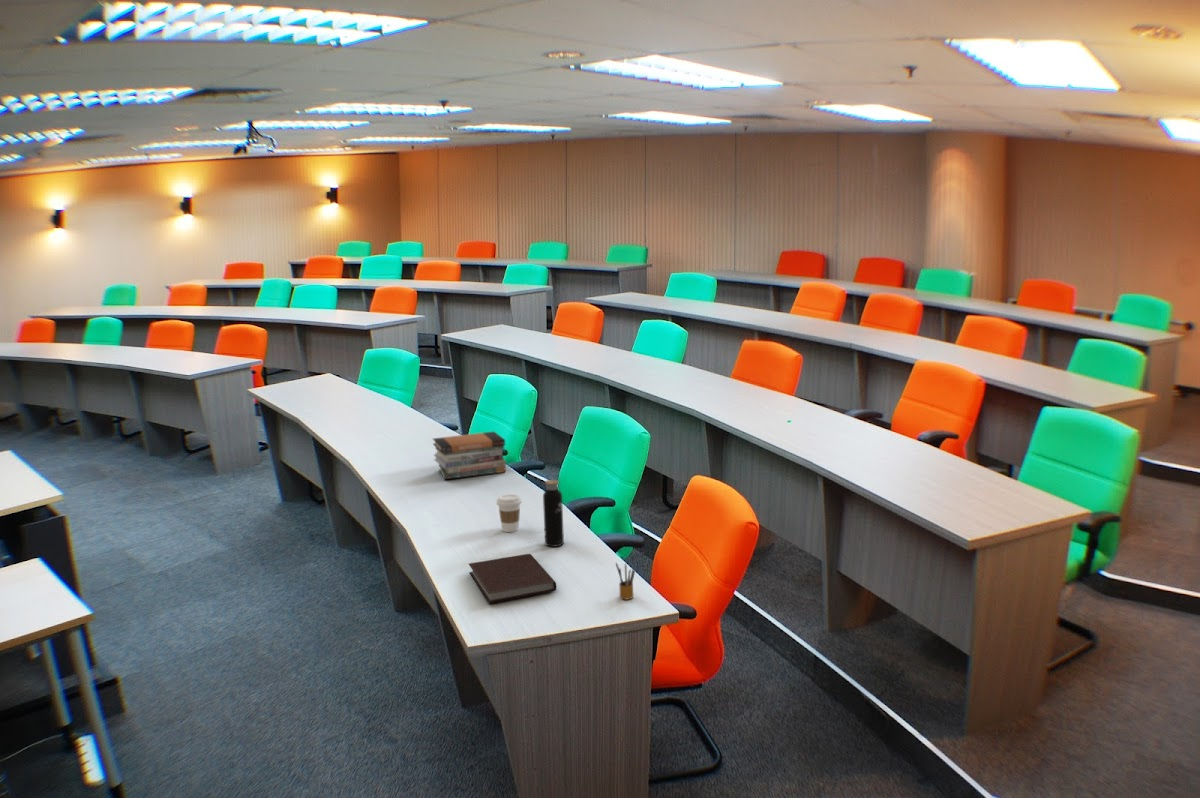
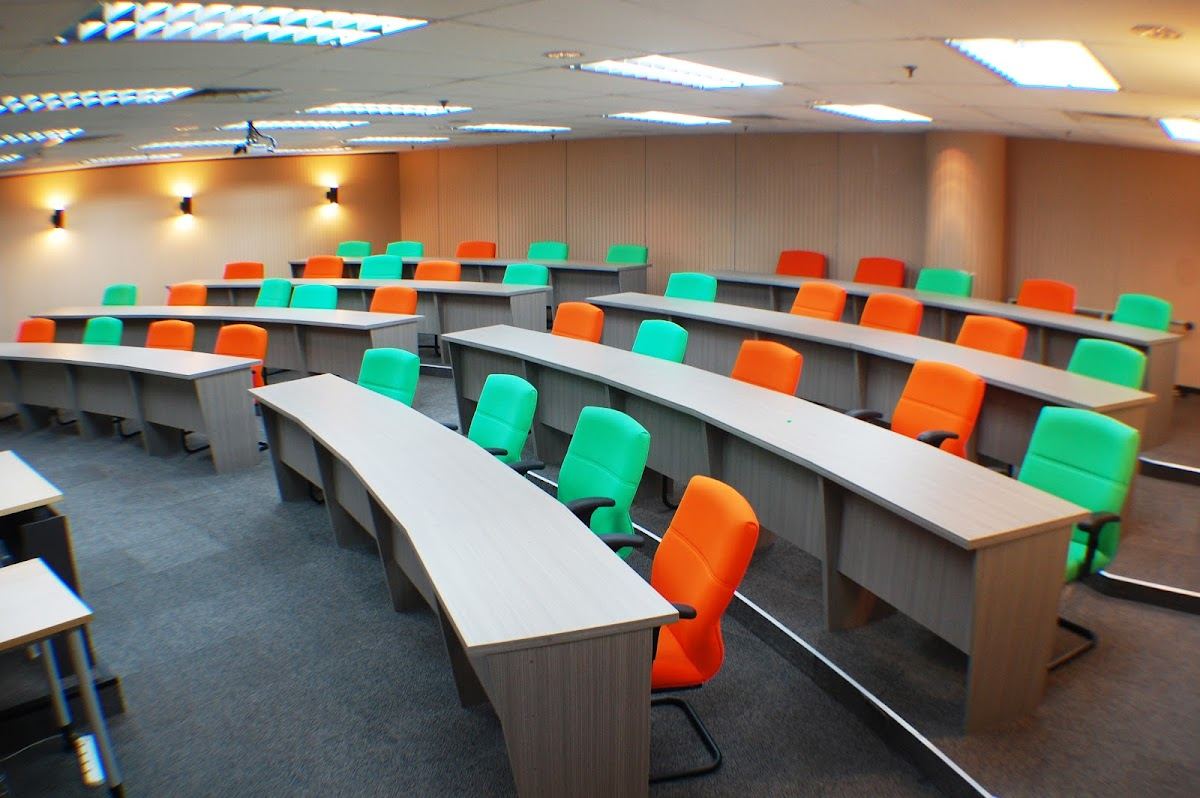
- book stack (469, 455)
- pencil box (625, 580)
- coffee cup (509, 513)
- notebook (511, 576)
- water bottle (553, 509)
